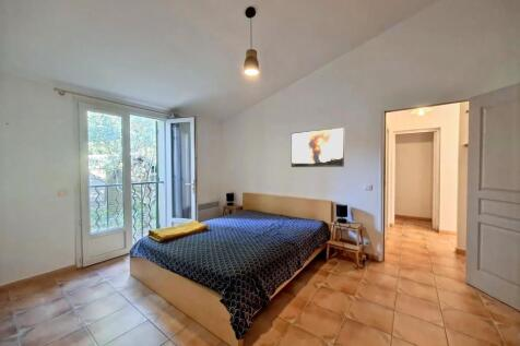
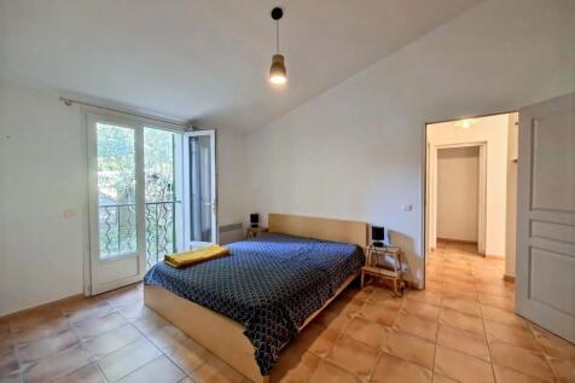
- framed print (316, 148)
